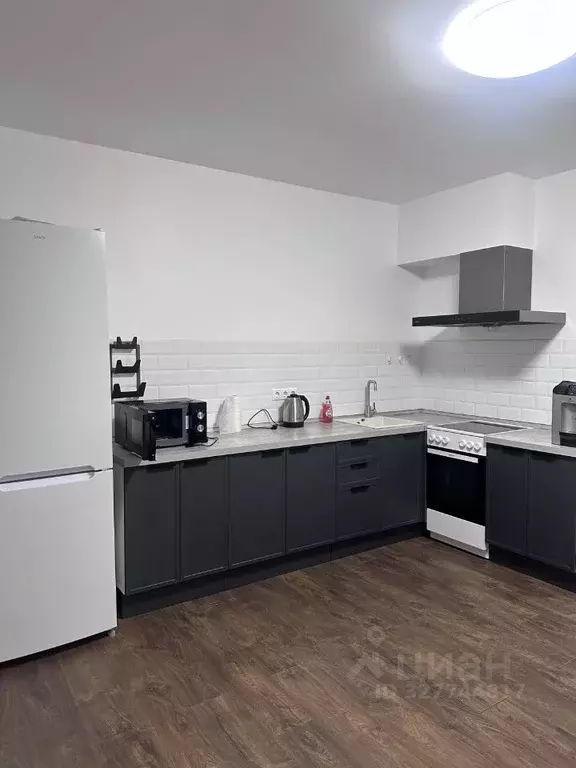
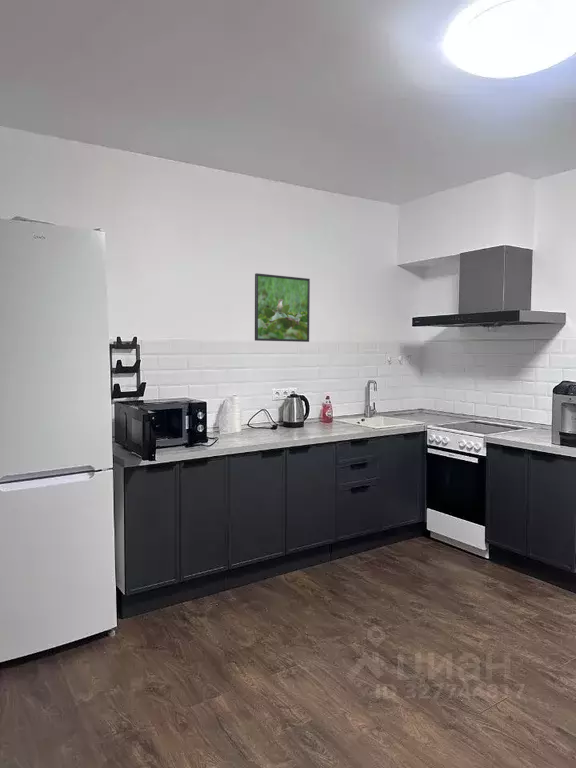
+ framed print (282, 308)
